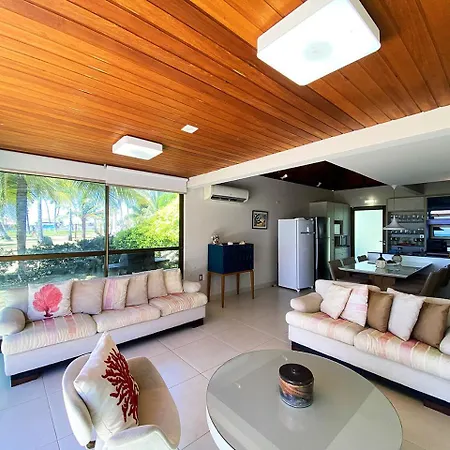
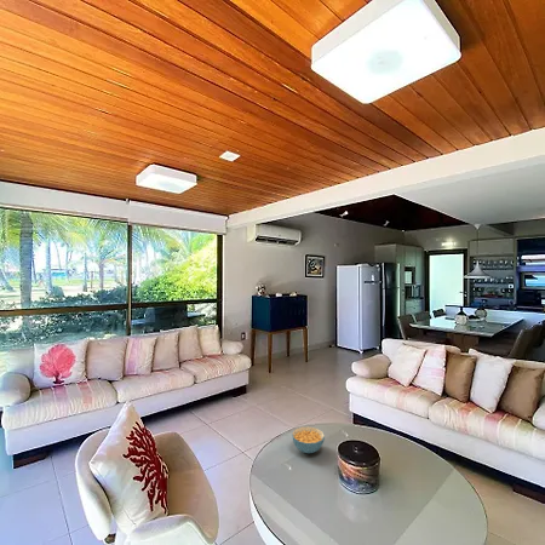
+ cereal bowl (308, 442)
